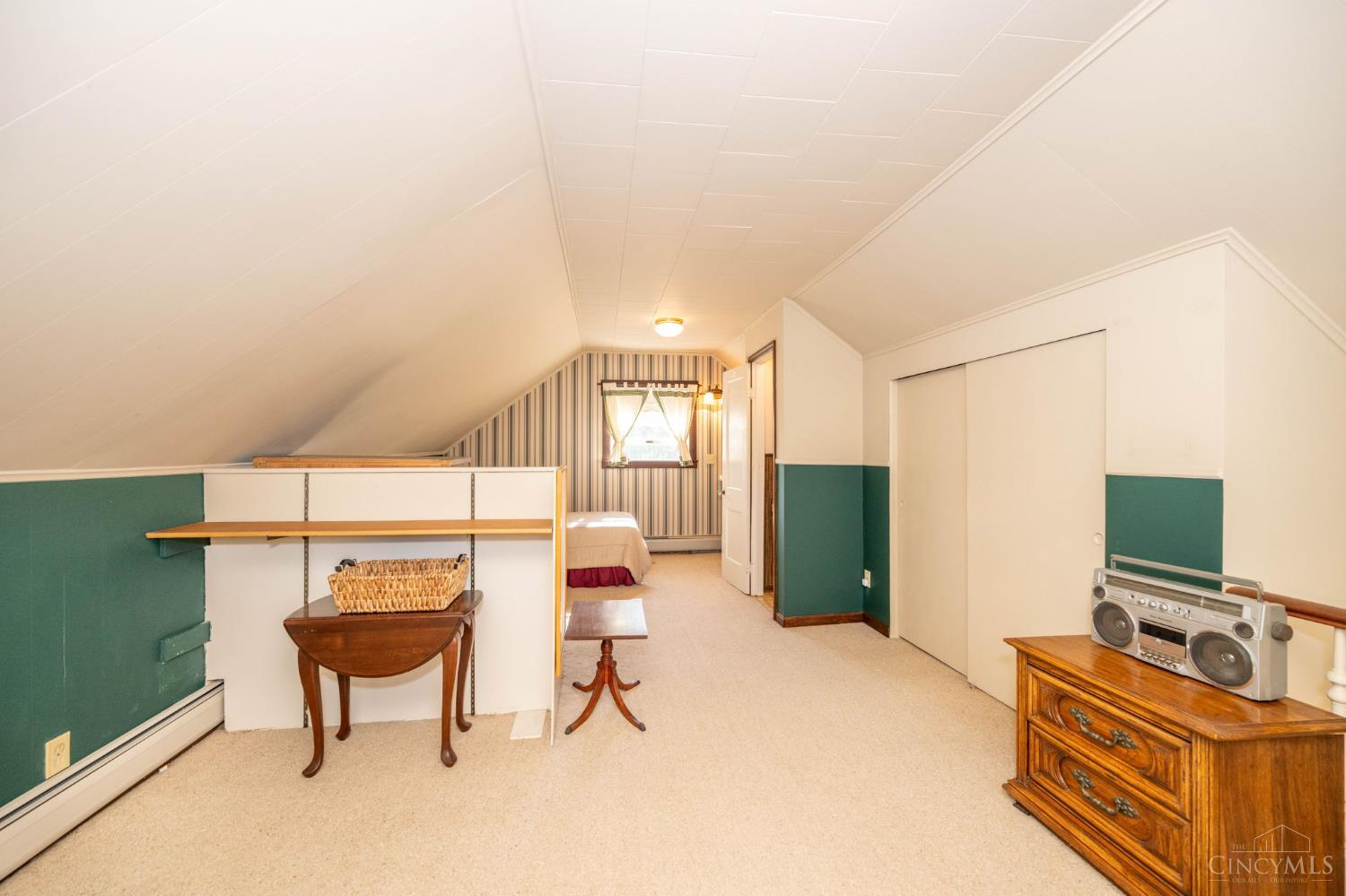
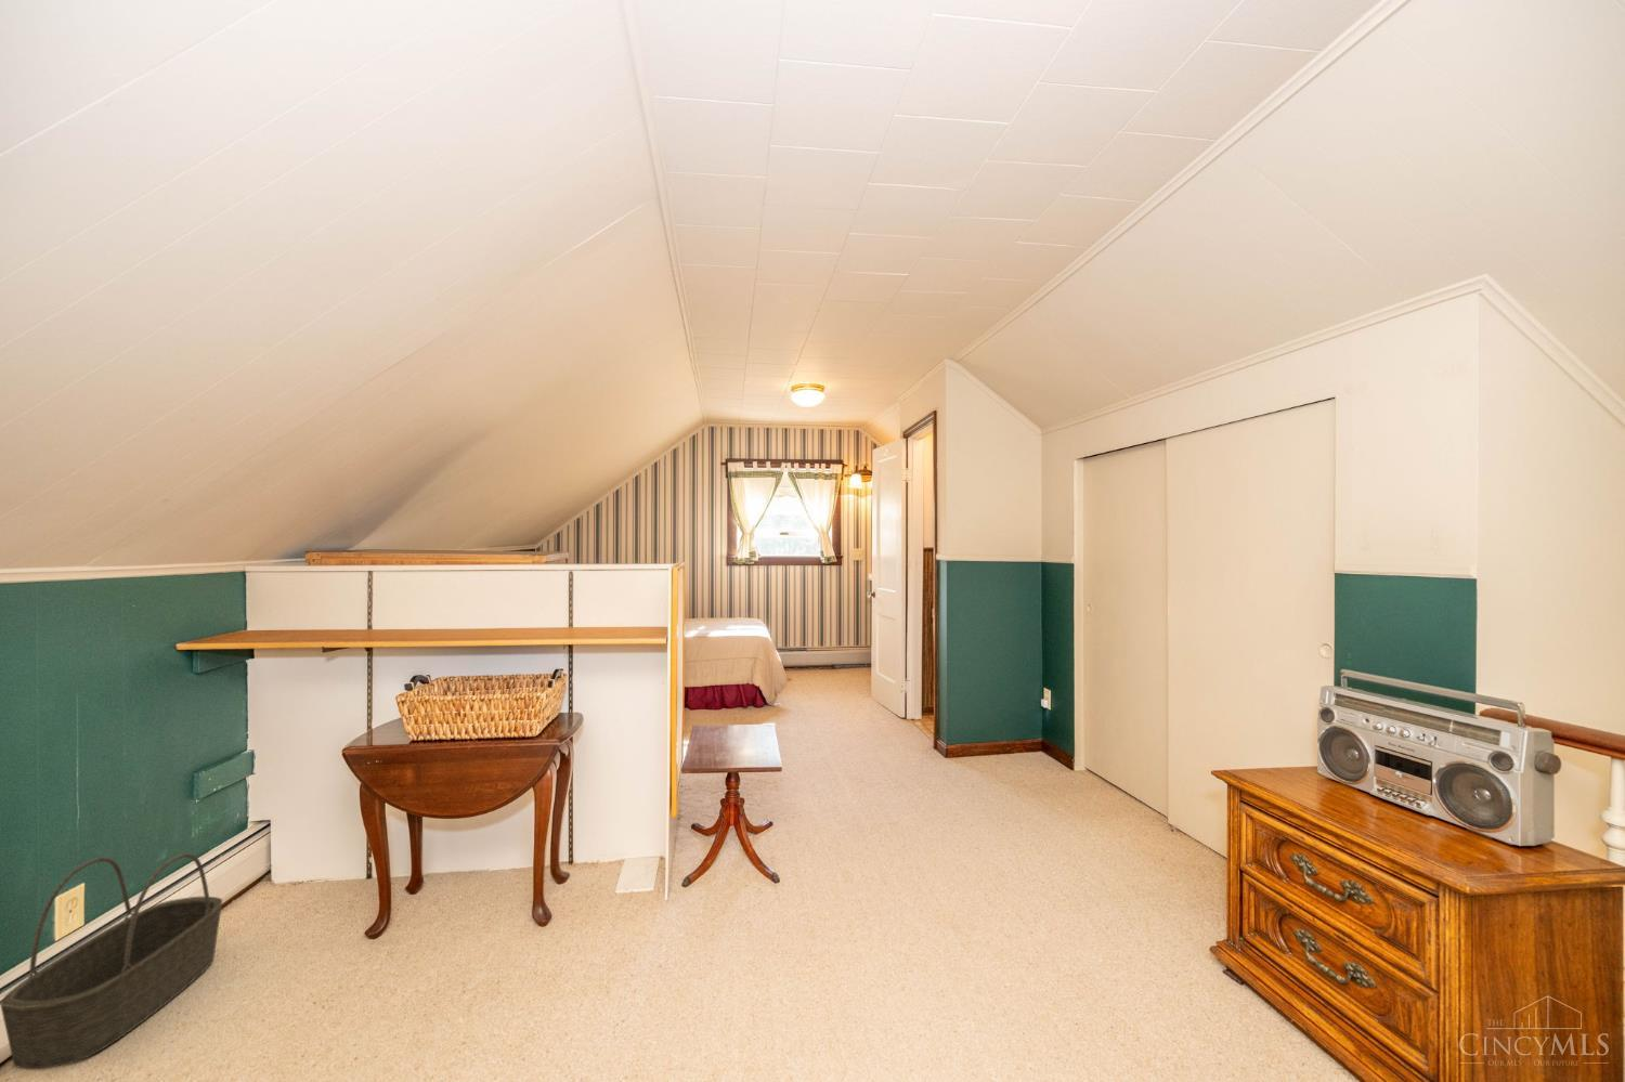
+ basket (124, 933)
